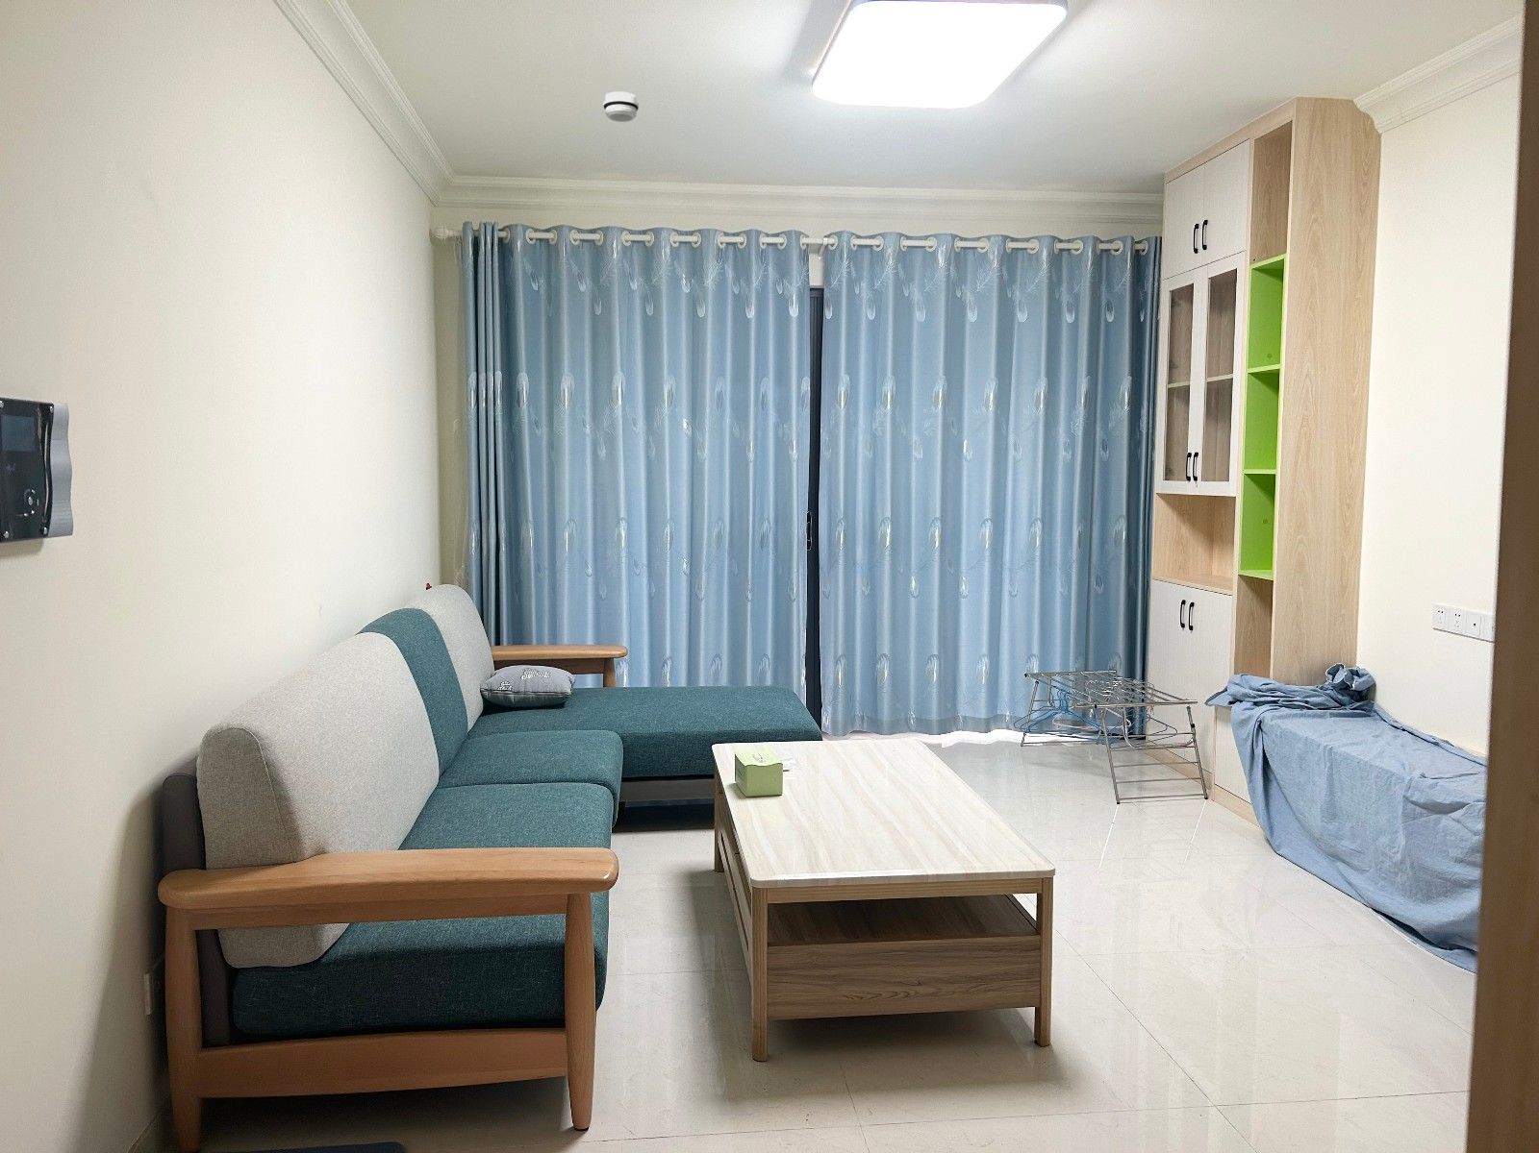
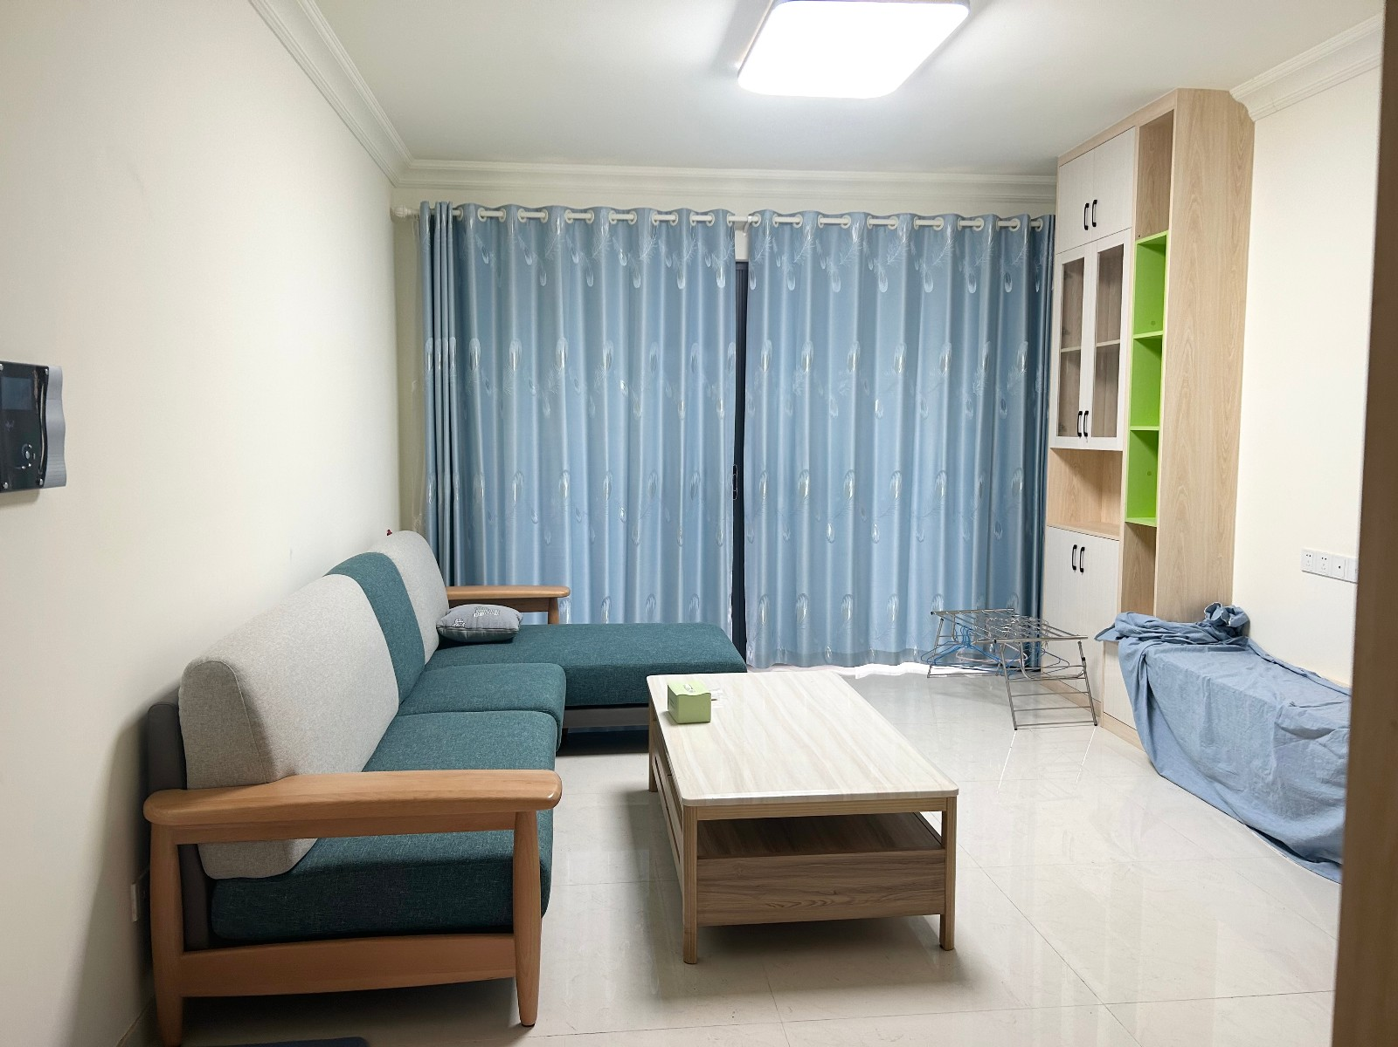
- smoke detector (620, 107)
